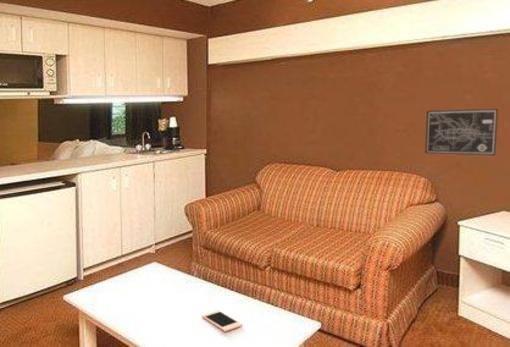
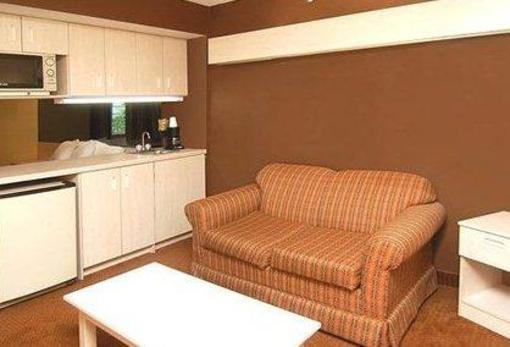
- wall art (459, 132)
- cell phone (221, 320)
